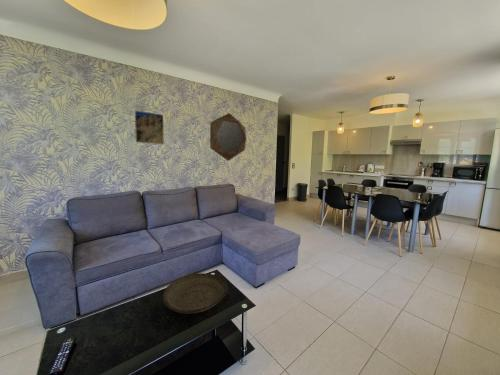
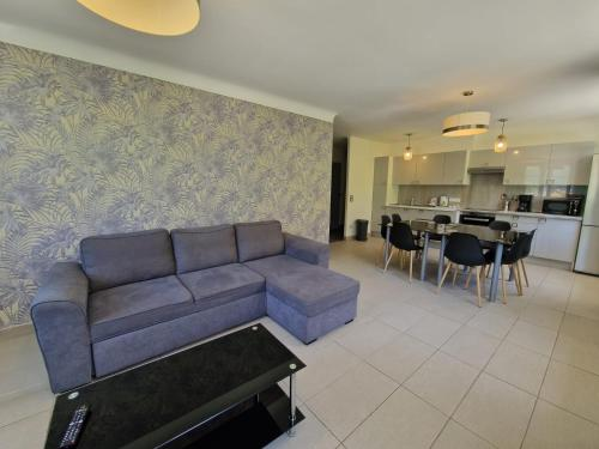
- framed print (149, 128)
- home mirror (229, 137)
- decorative bowl (196, 296)
